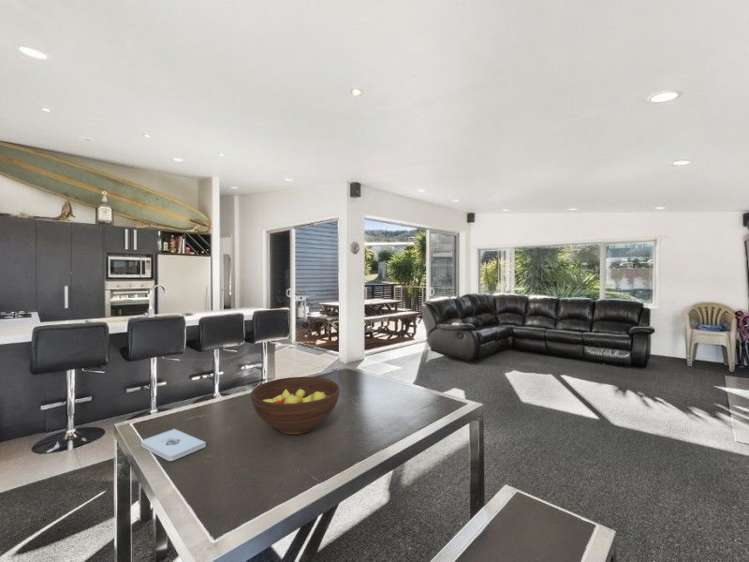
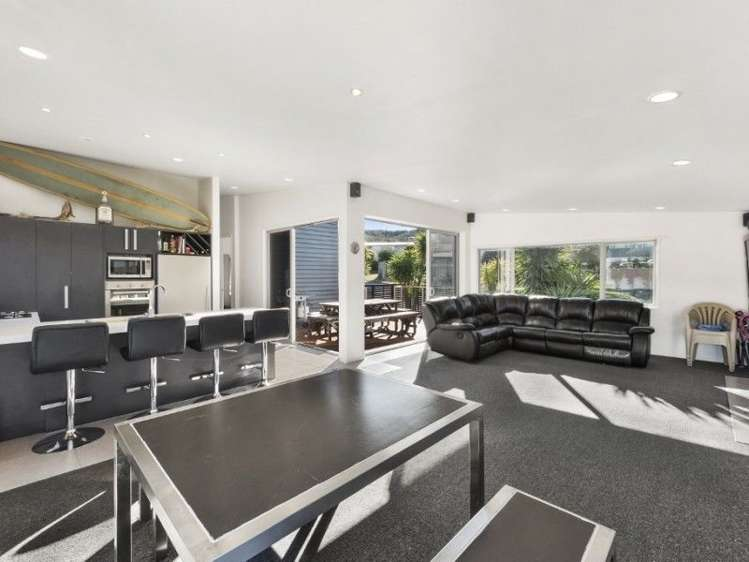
- fruit bowl (296, 408)
- notepad (172, 443)
